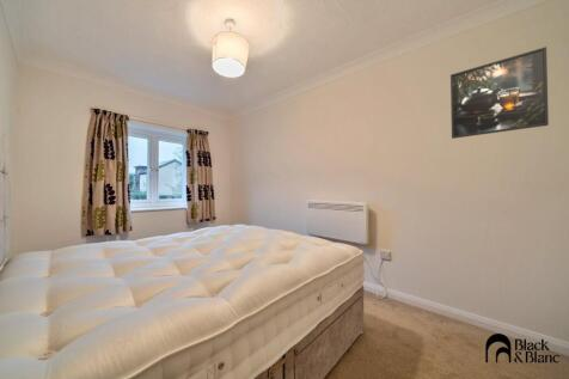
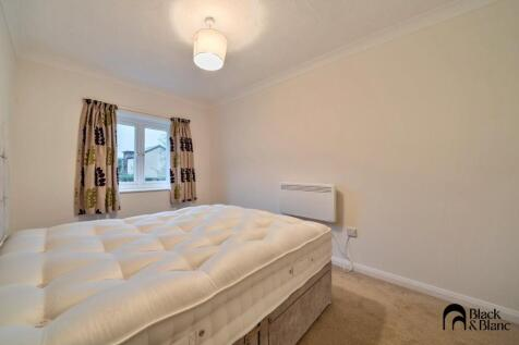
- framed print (494, 97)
